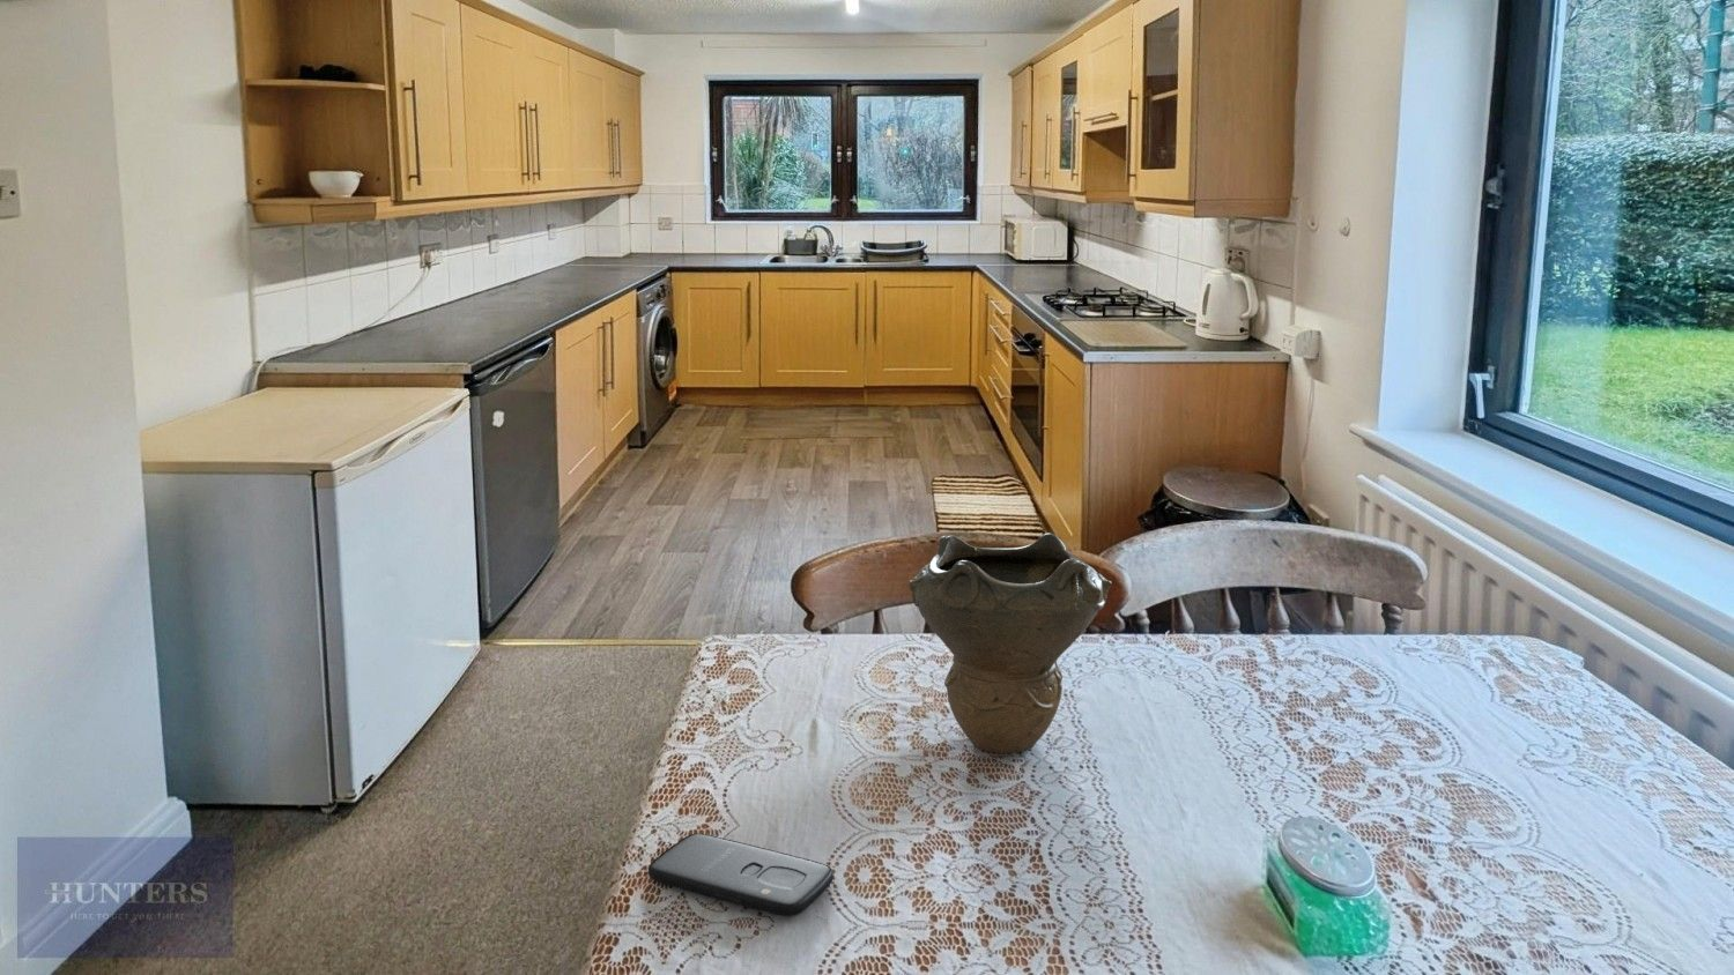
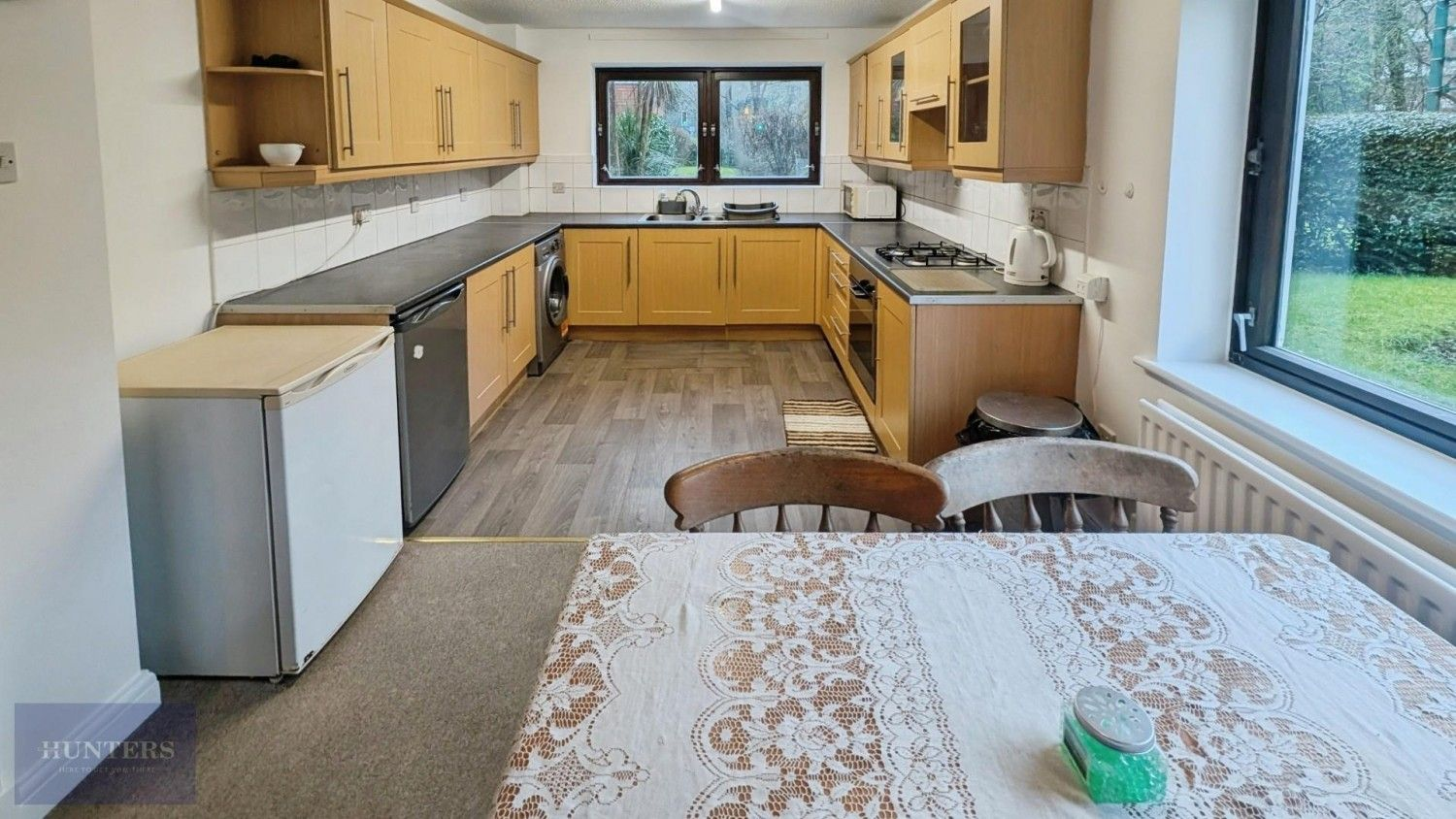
- smartphone (740, 873)
- decorative bowl (1006, 644)
